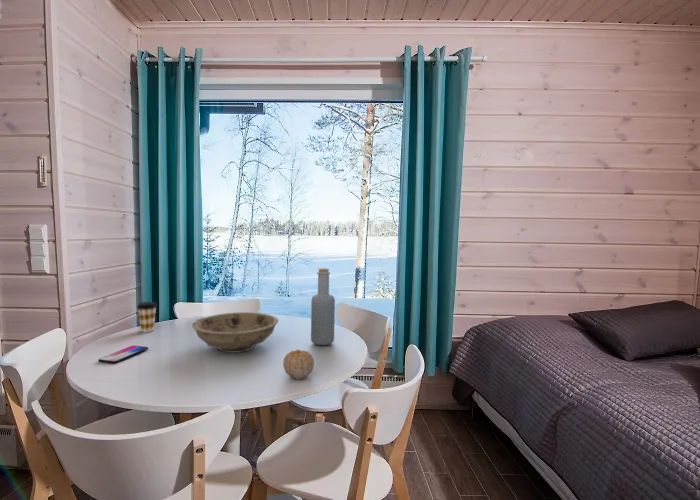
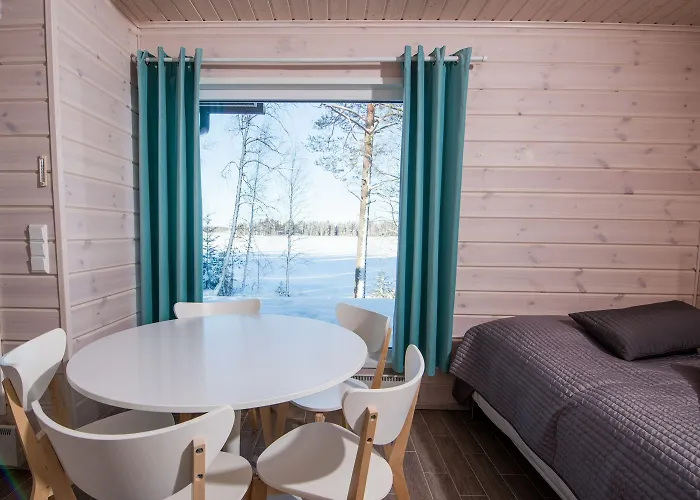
- bottle (323, 306)
- coffee cup (147, 317)
- smartphone (124, 353)
- fruit (298, 364)
- bowl (236, 334)
